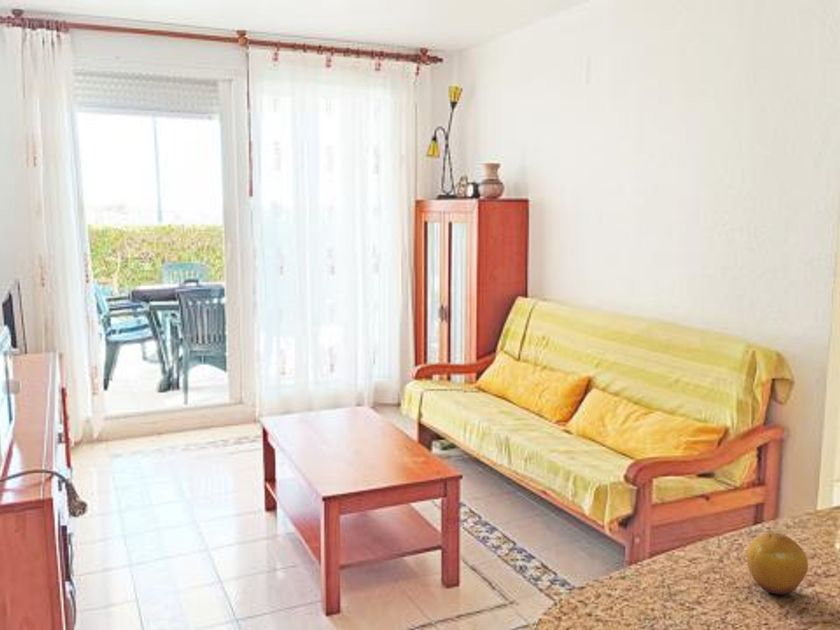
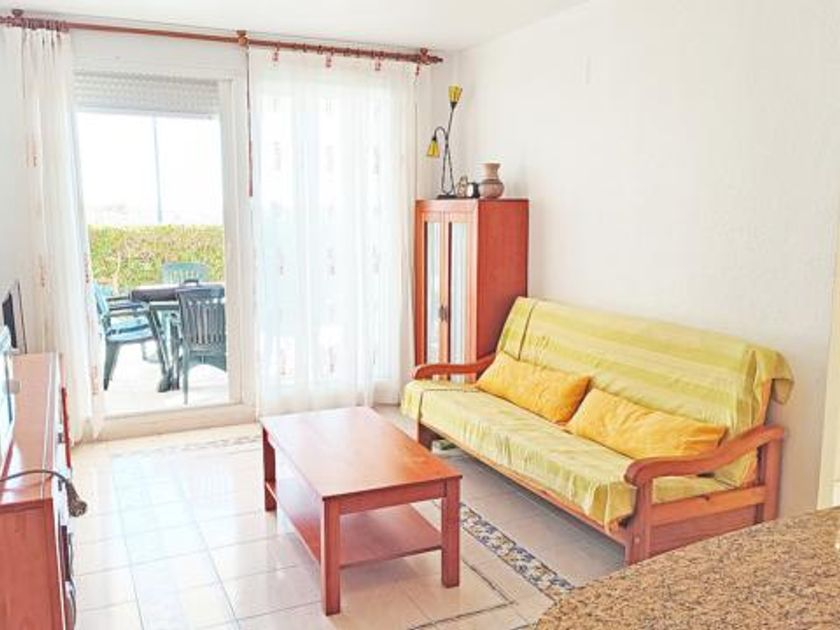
- fruit (776, 562)
